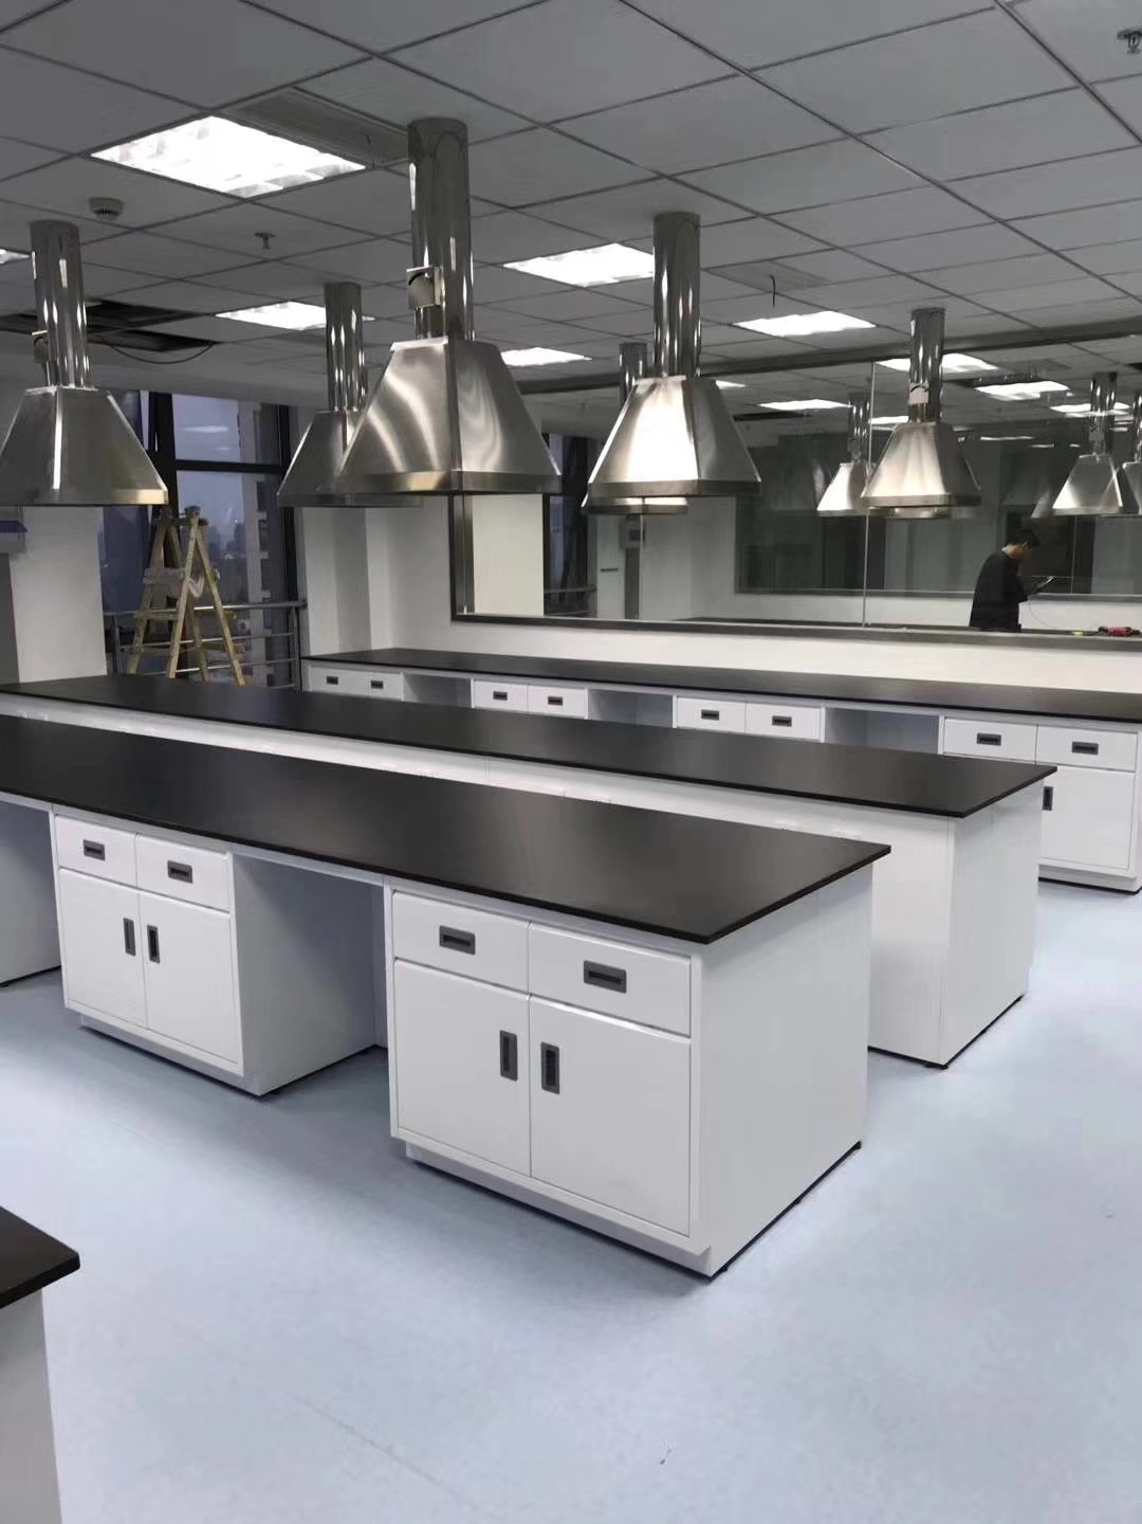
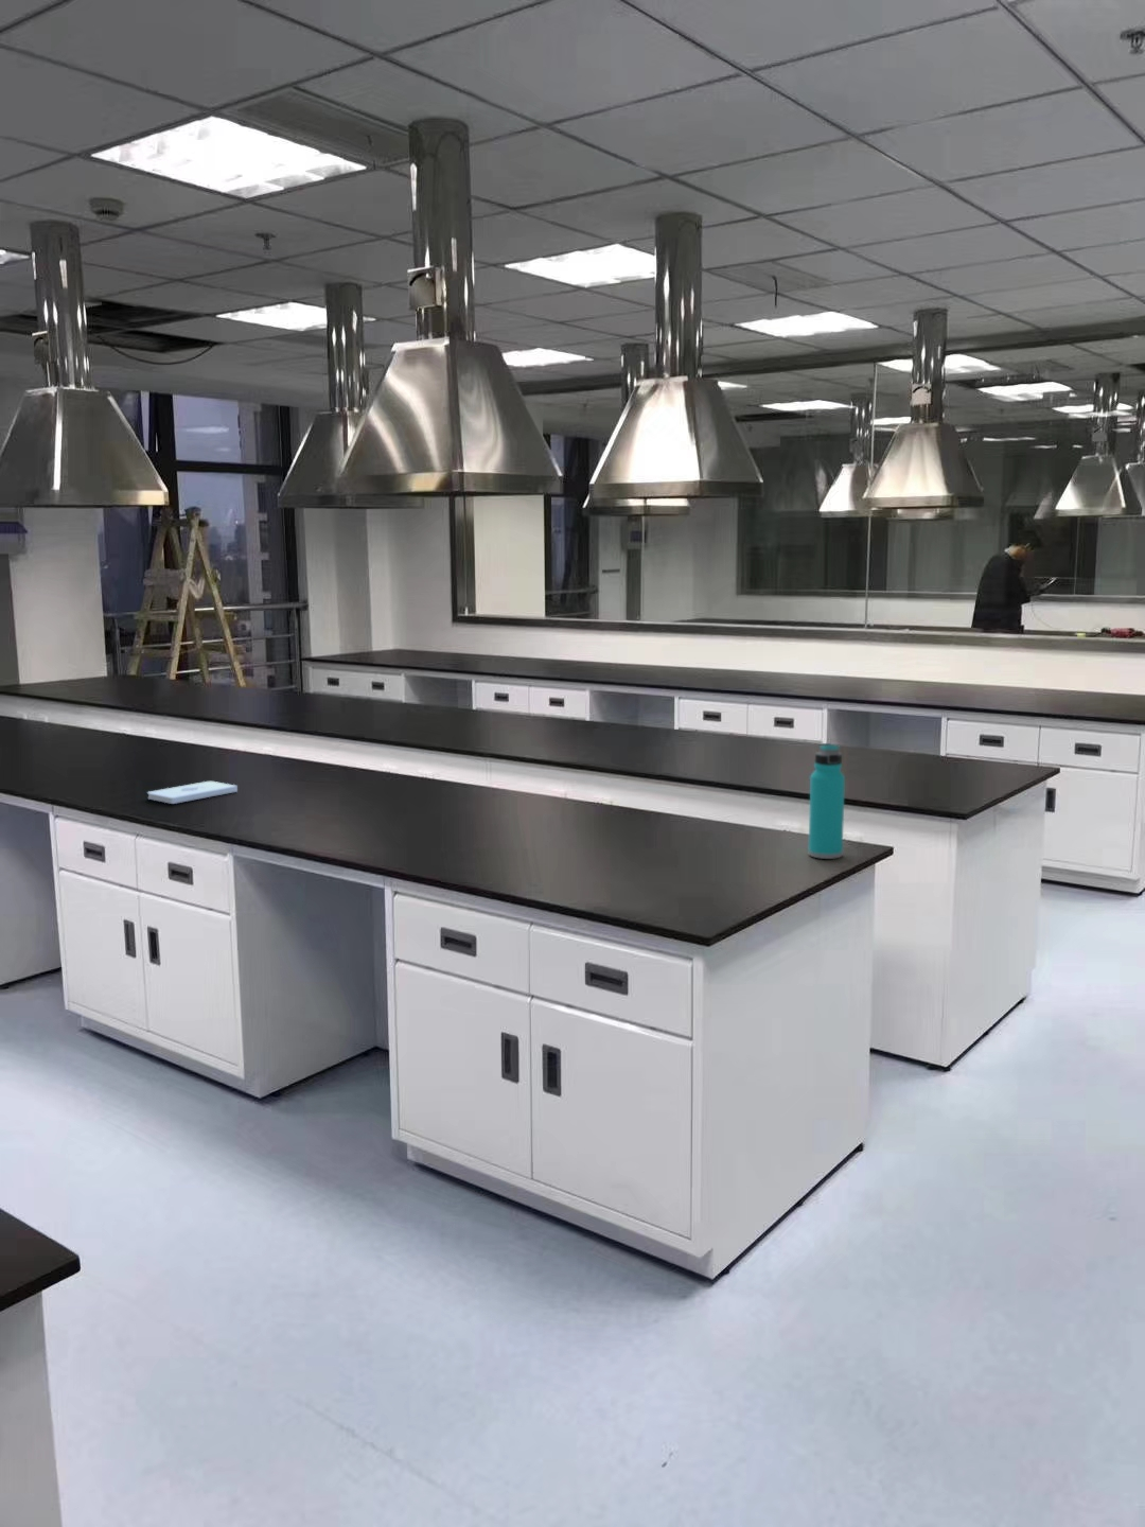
+ notepad (192, 791)
+ water bottle (826, 800)
